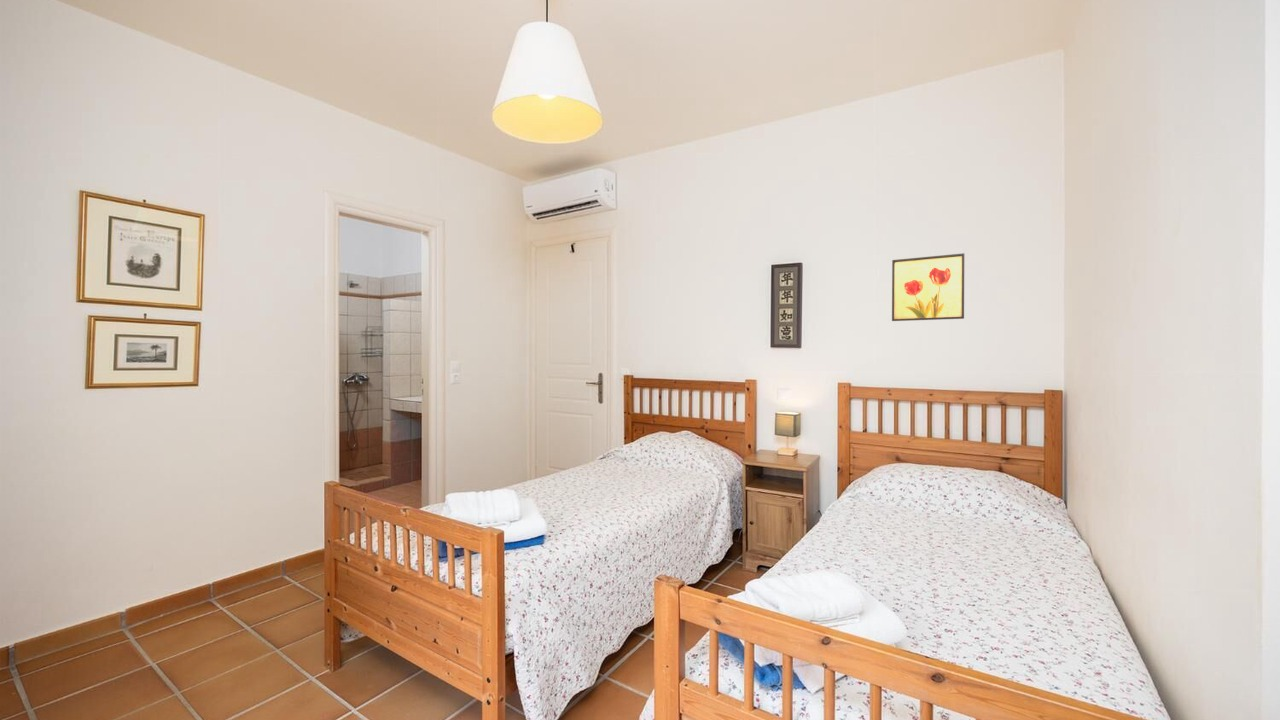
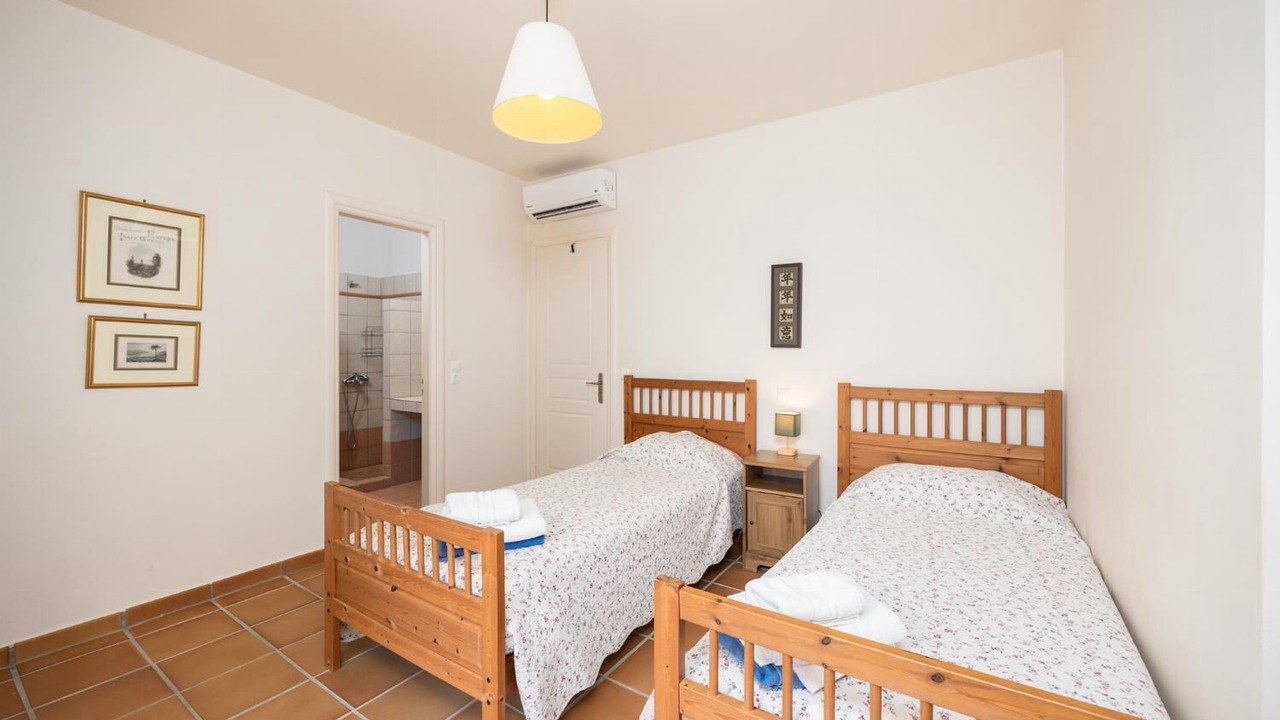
- wall art (927, 288)
